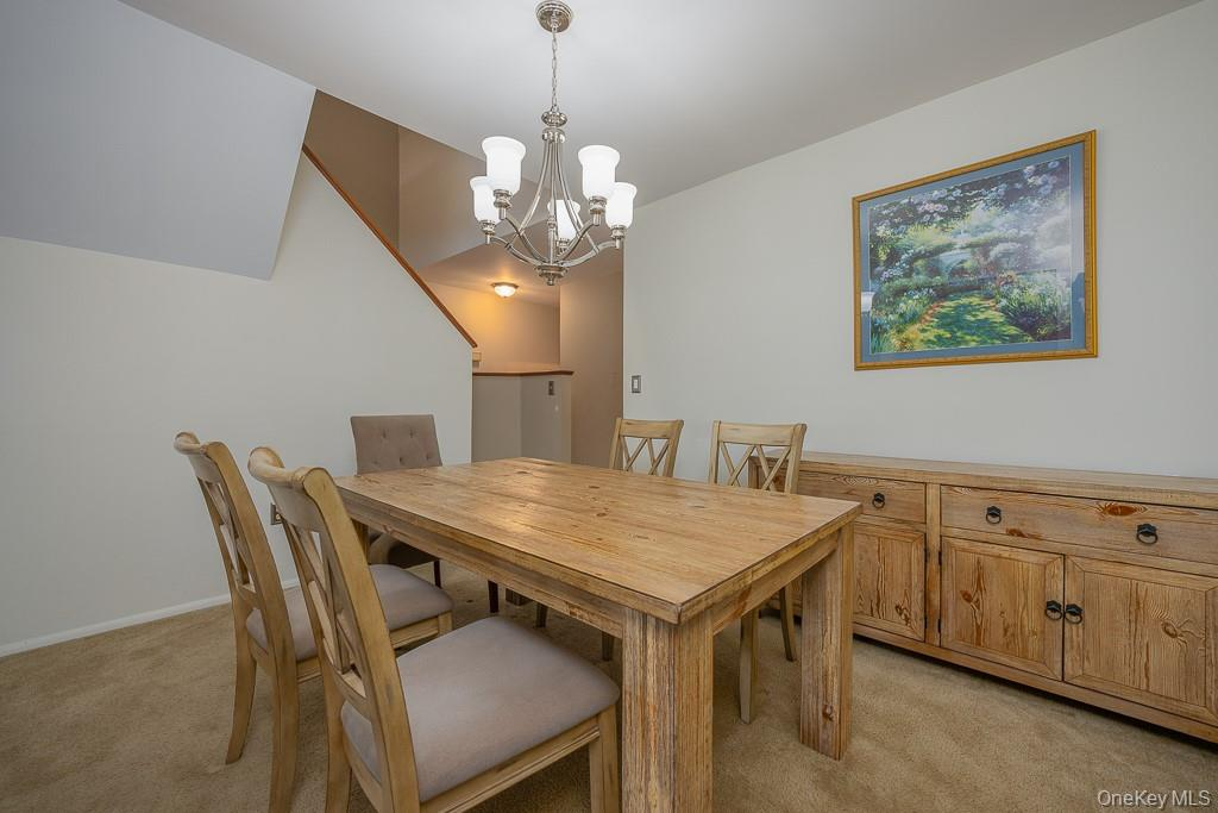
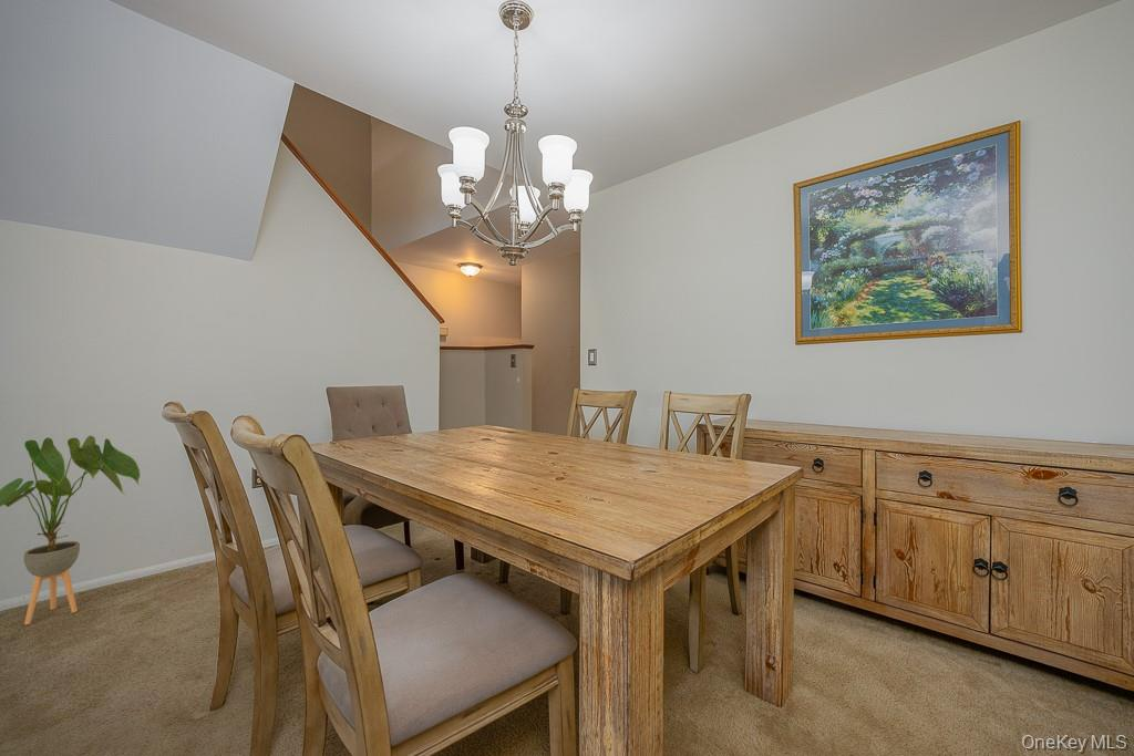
+ house plant (62, 522)
